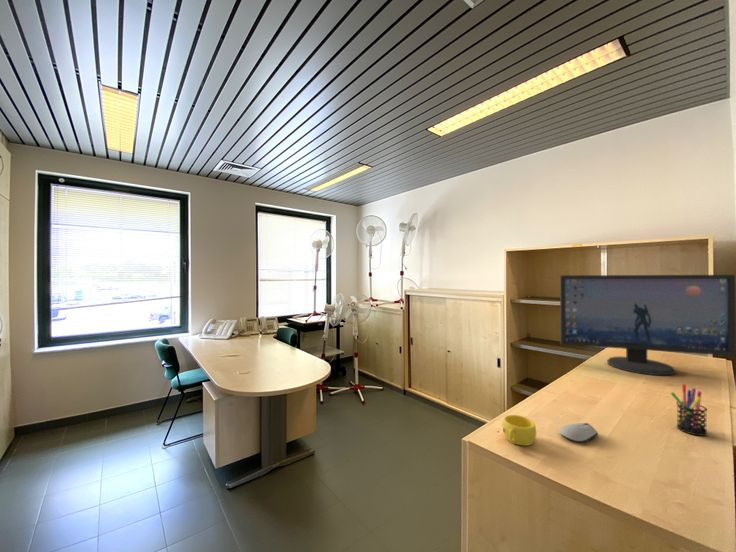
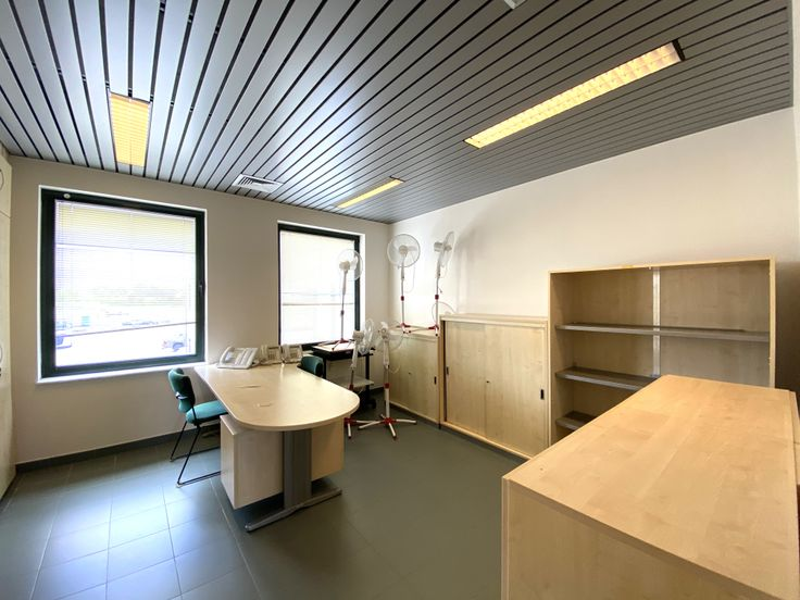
- computer monitor (639, 321)
- cup (517, 431)
- pen holder (687, 408)
- computer mouse (578, 430)
